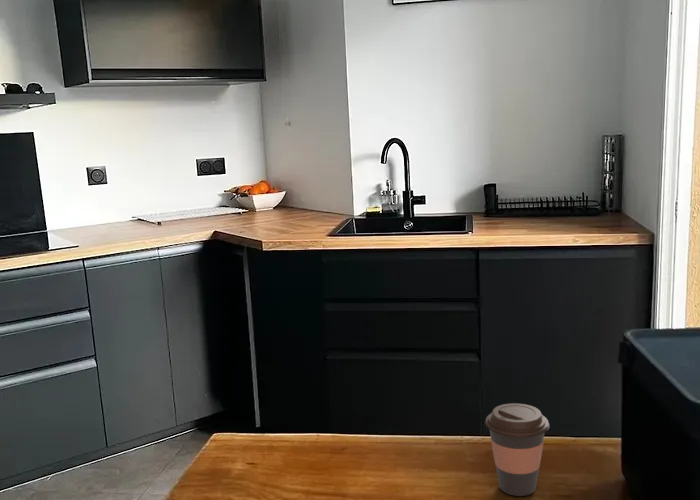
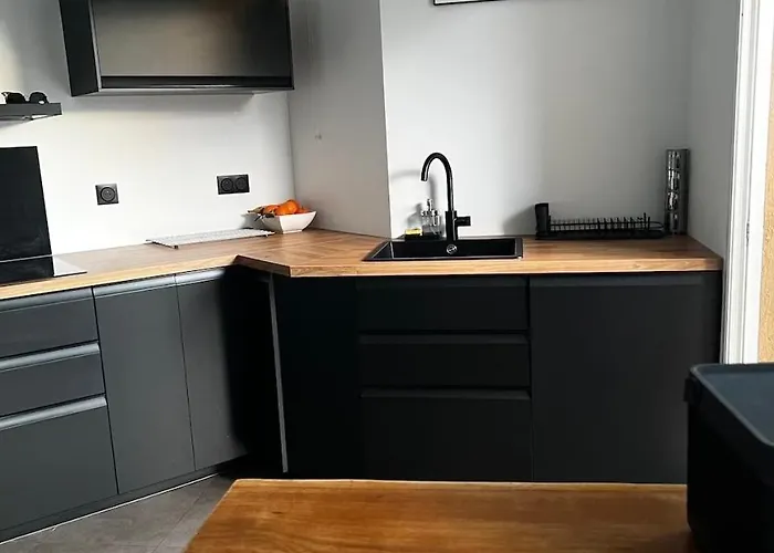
- coffee cup (517, 450)
